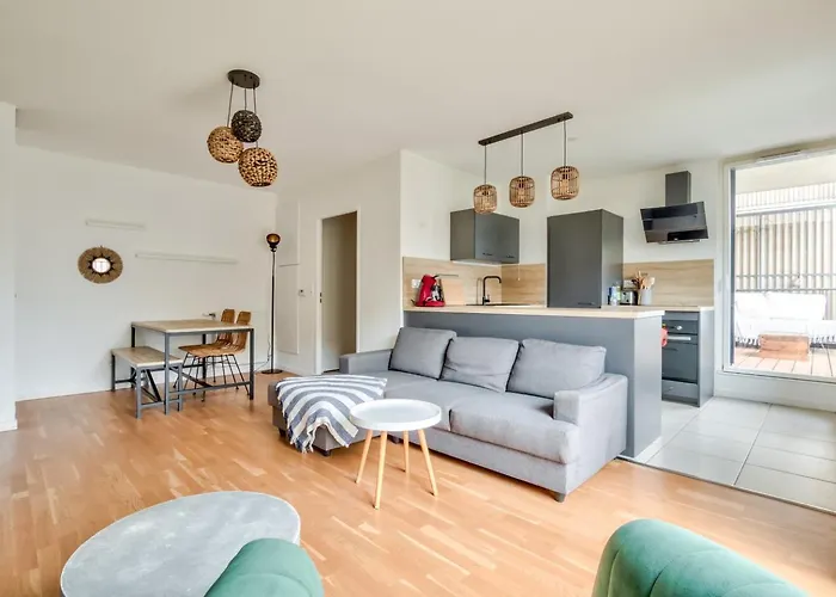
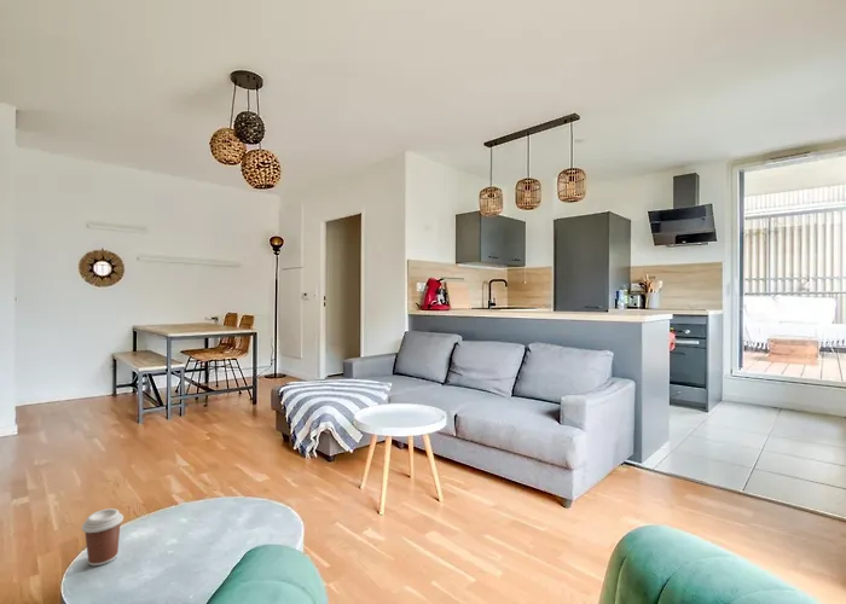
+ coffee cup (103, 536)
